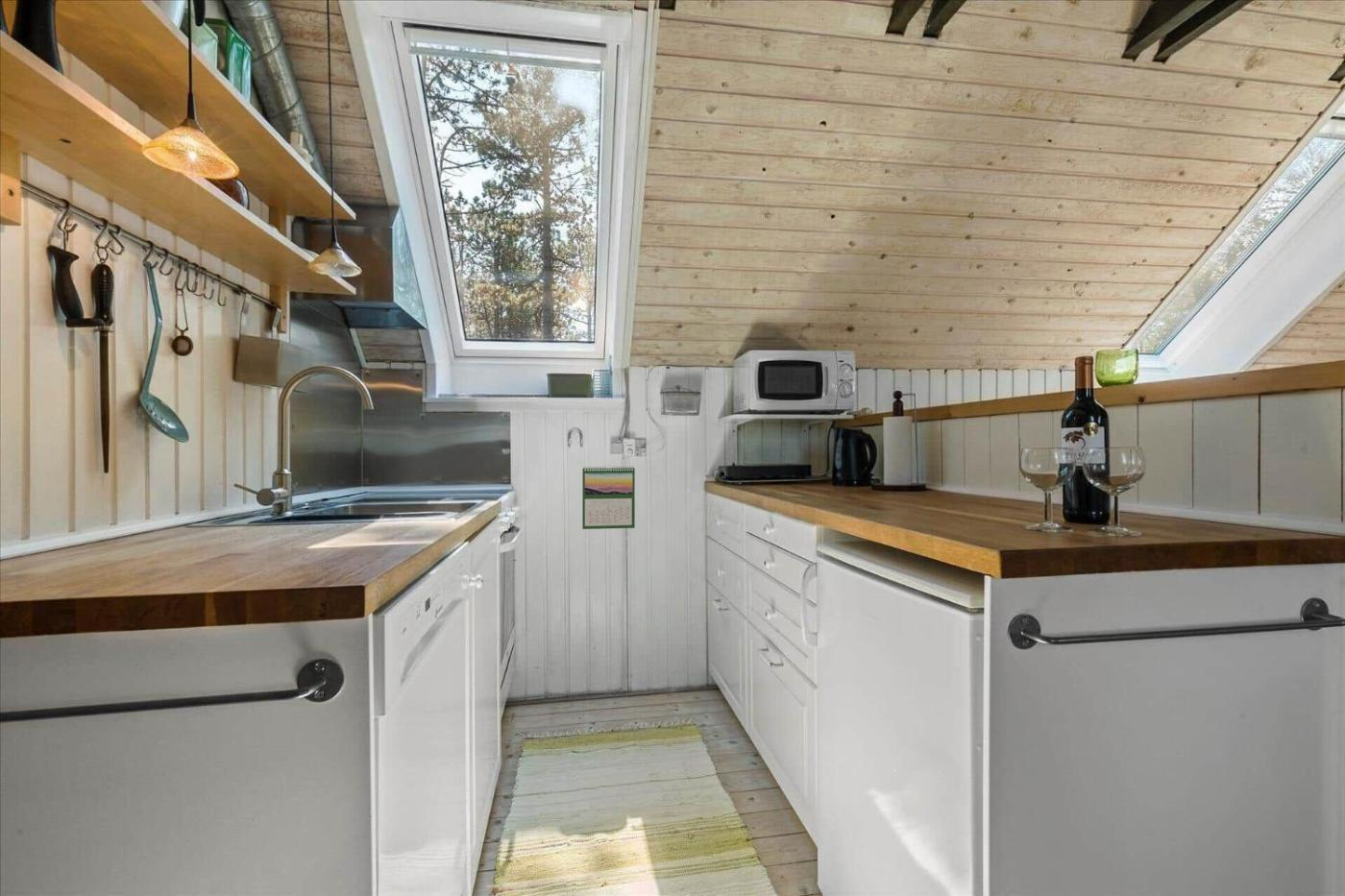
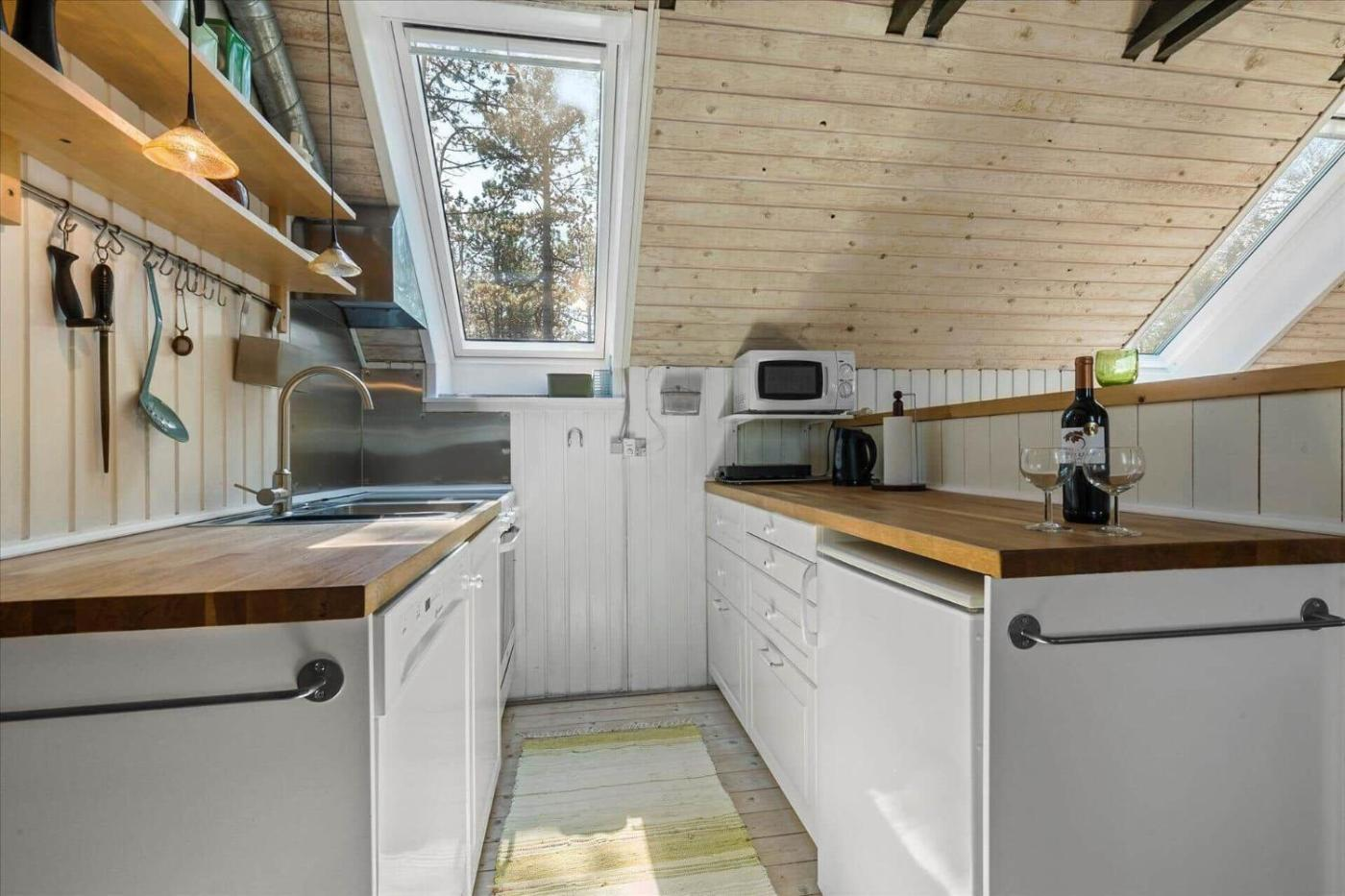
- calendar (608, 496)
